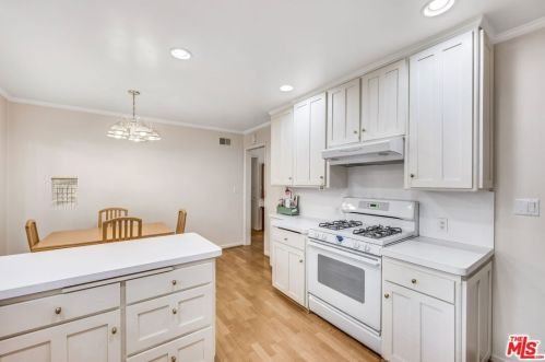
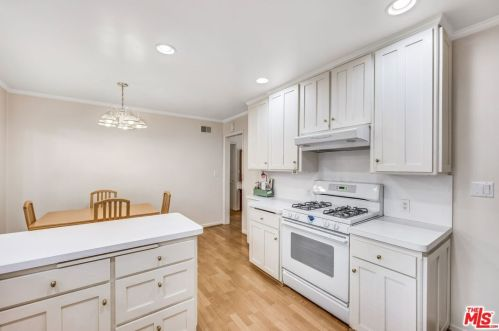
- calendar (64, 188)
